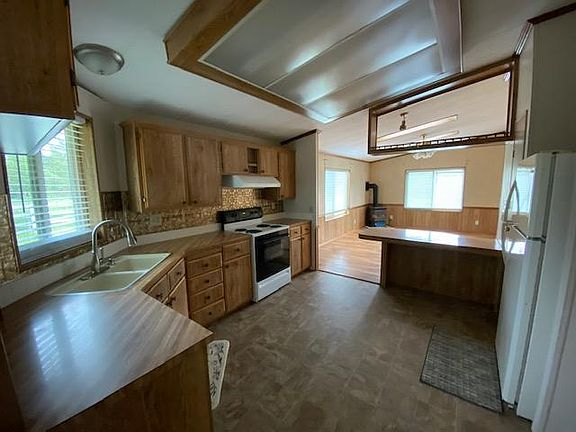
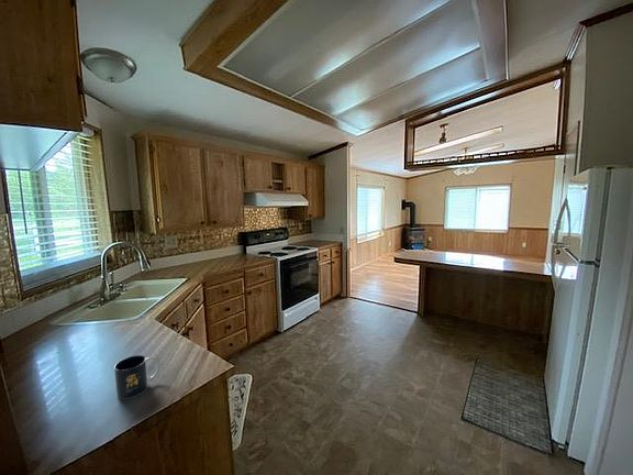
+ mug (138, 373)
